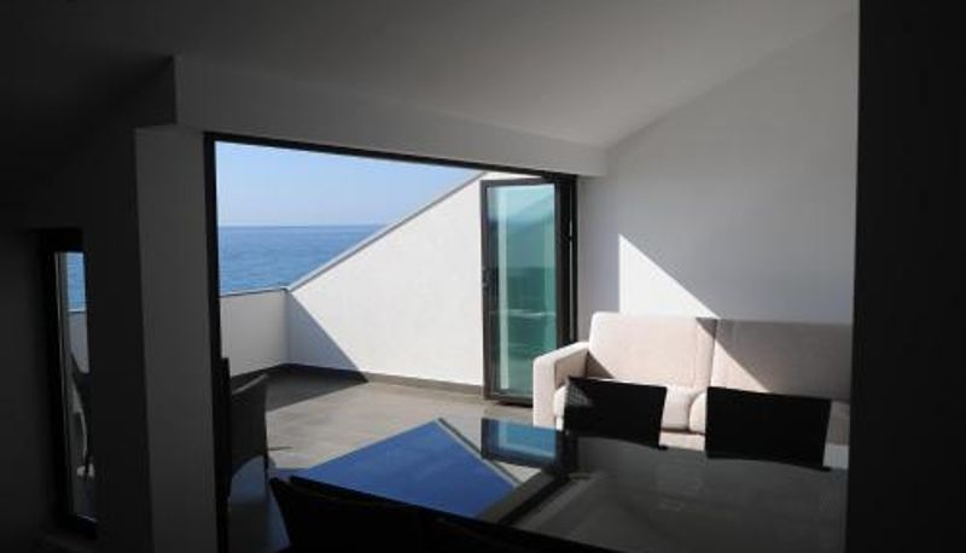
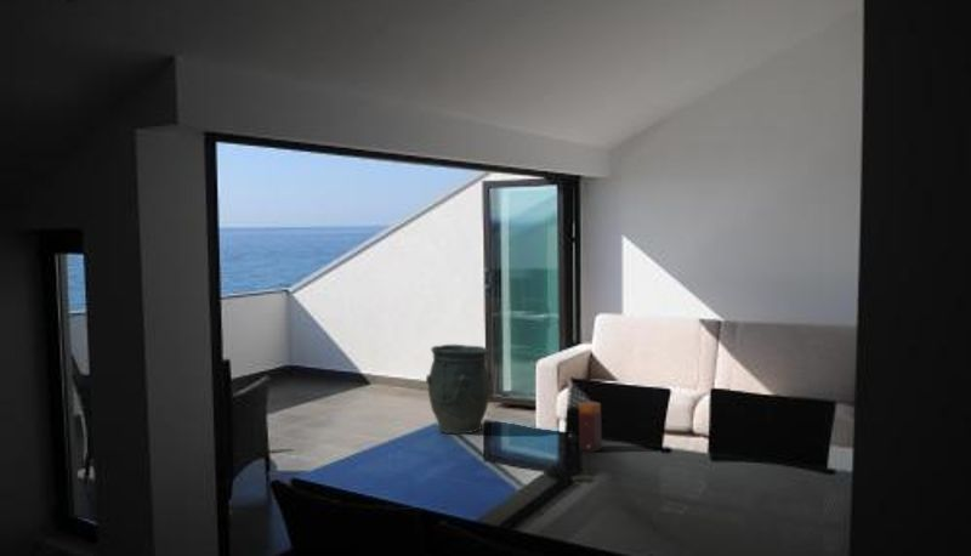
+ vase (459, 387)
+ candle (590, 426)
